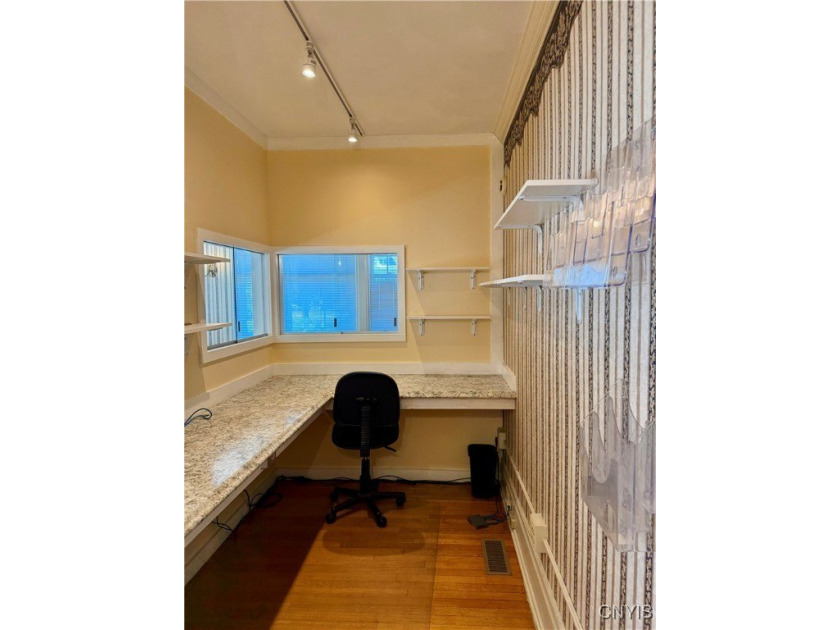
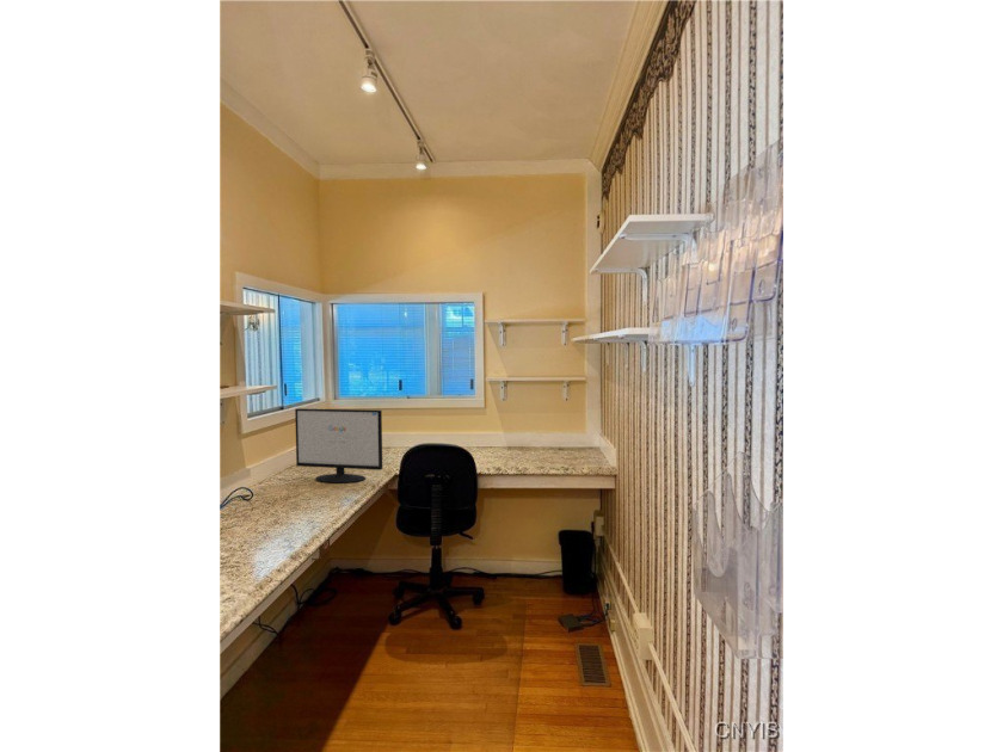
+ computer monitor (339, 443)
